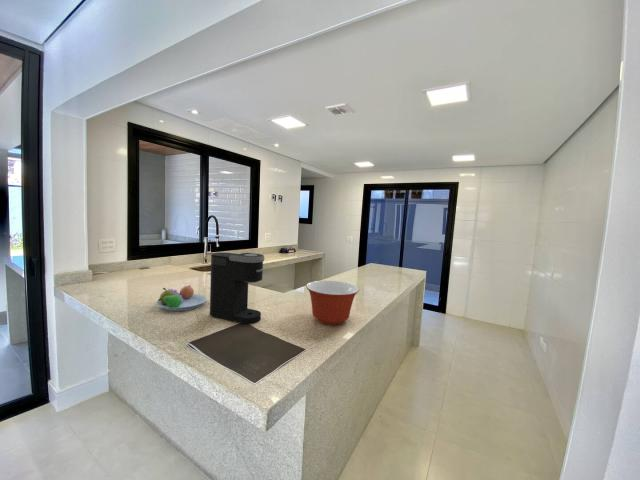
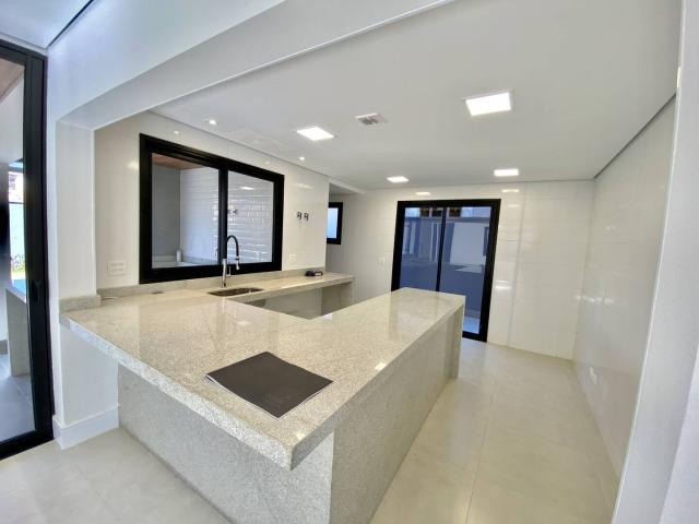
- fruit bowl (180, 296)
- coffee maker (236, 285)
- mixing bowl (331, 303)
